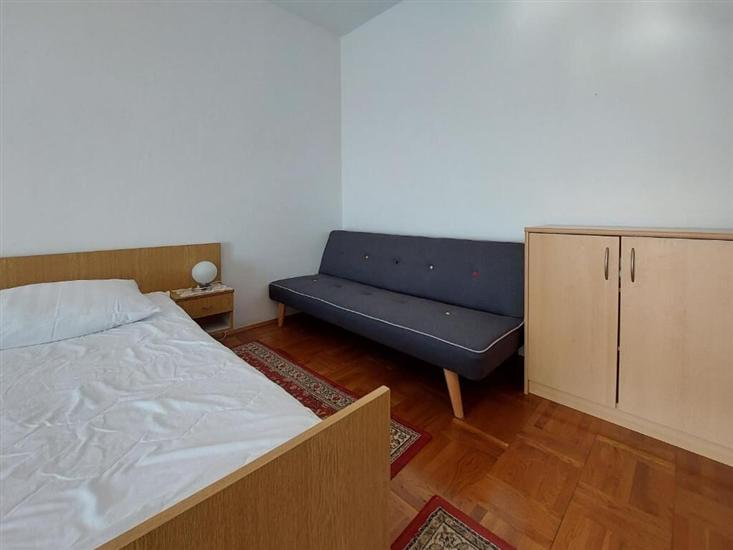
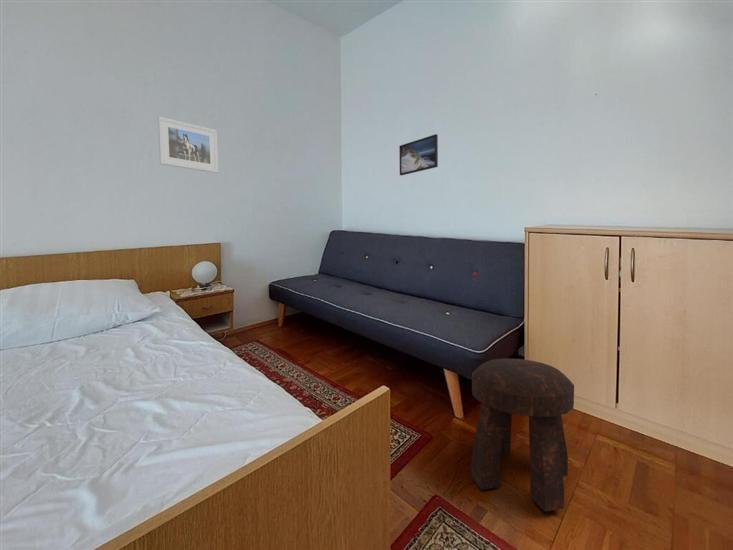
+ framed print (417, 155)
+ stool (522, 415)
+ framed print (189, 146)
